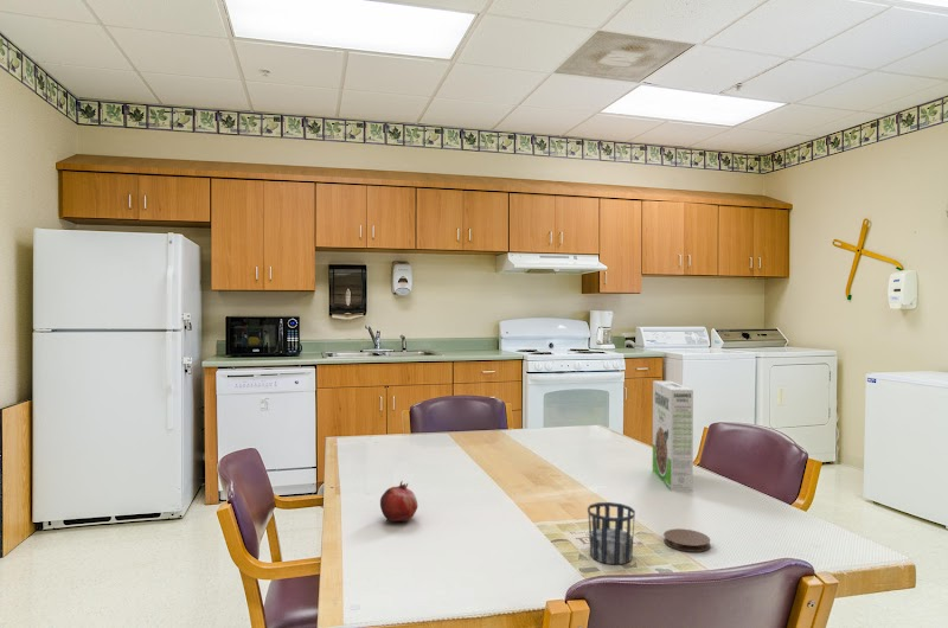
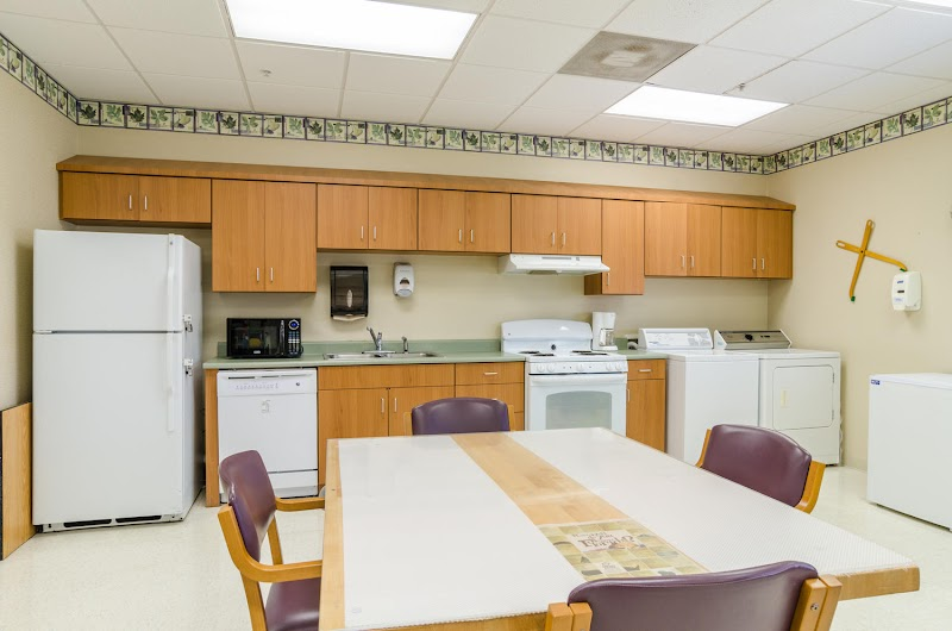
- coaster (686, 539)
- cereal box (671, 432)
- cup (610, 532)
- fruit (398, 500)
